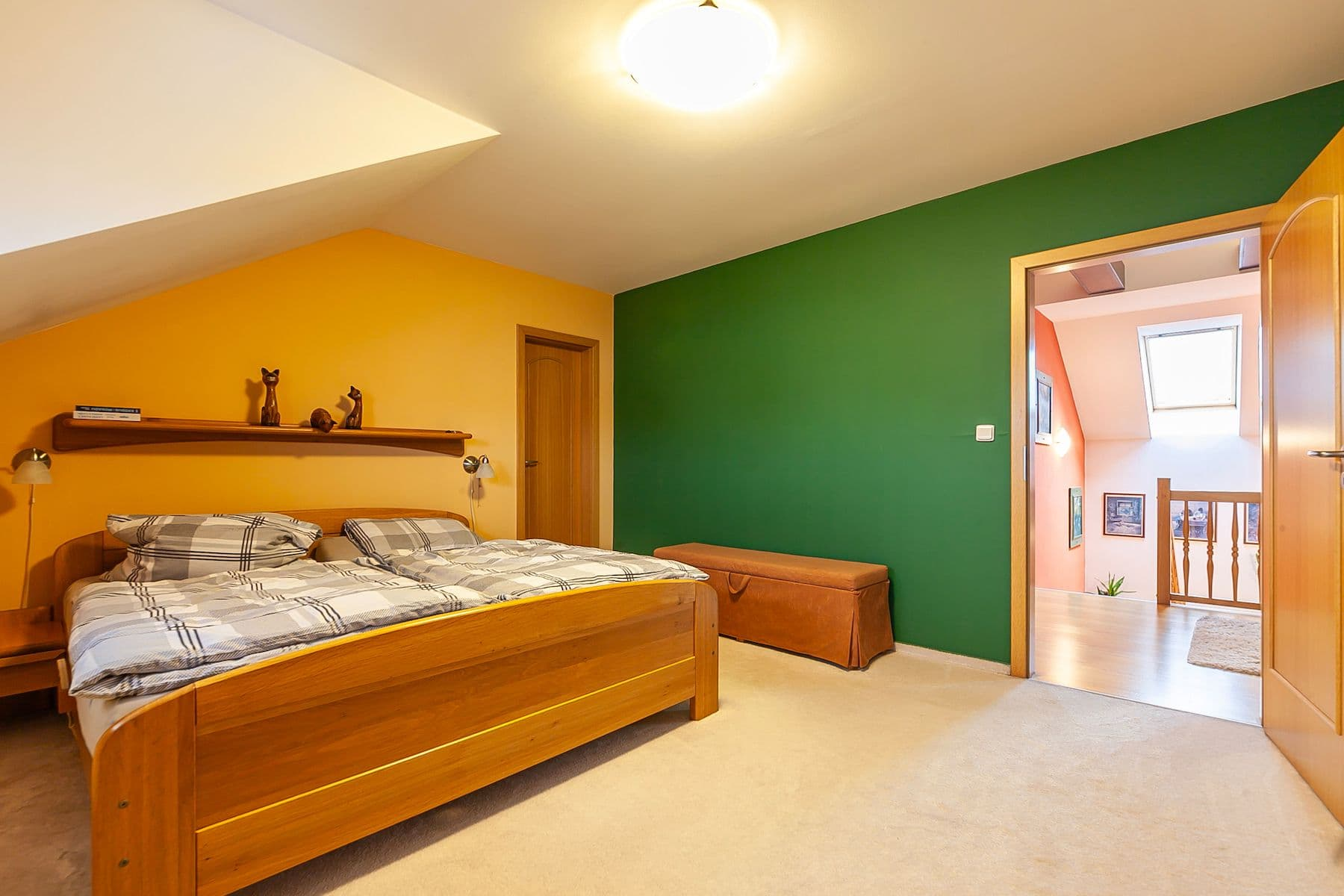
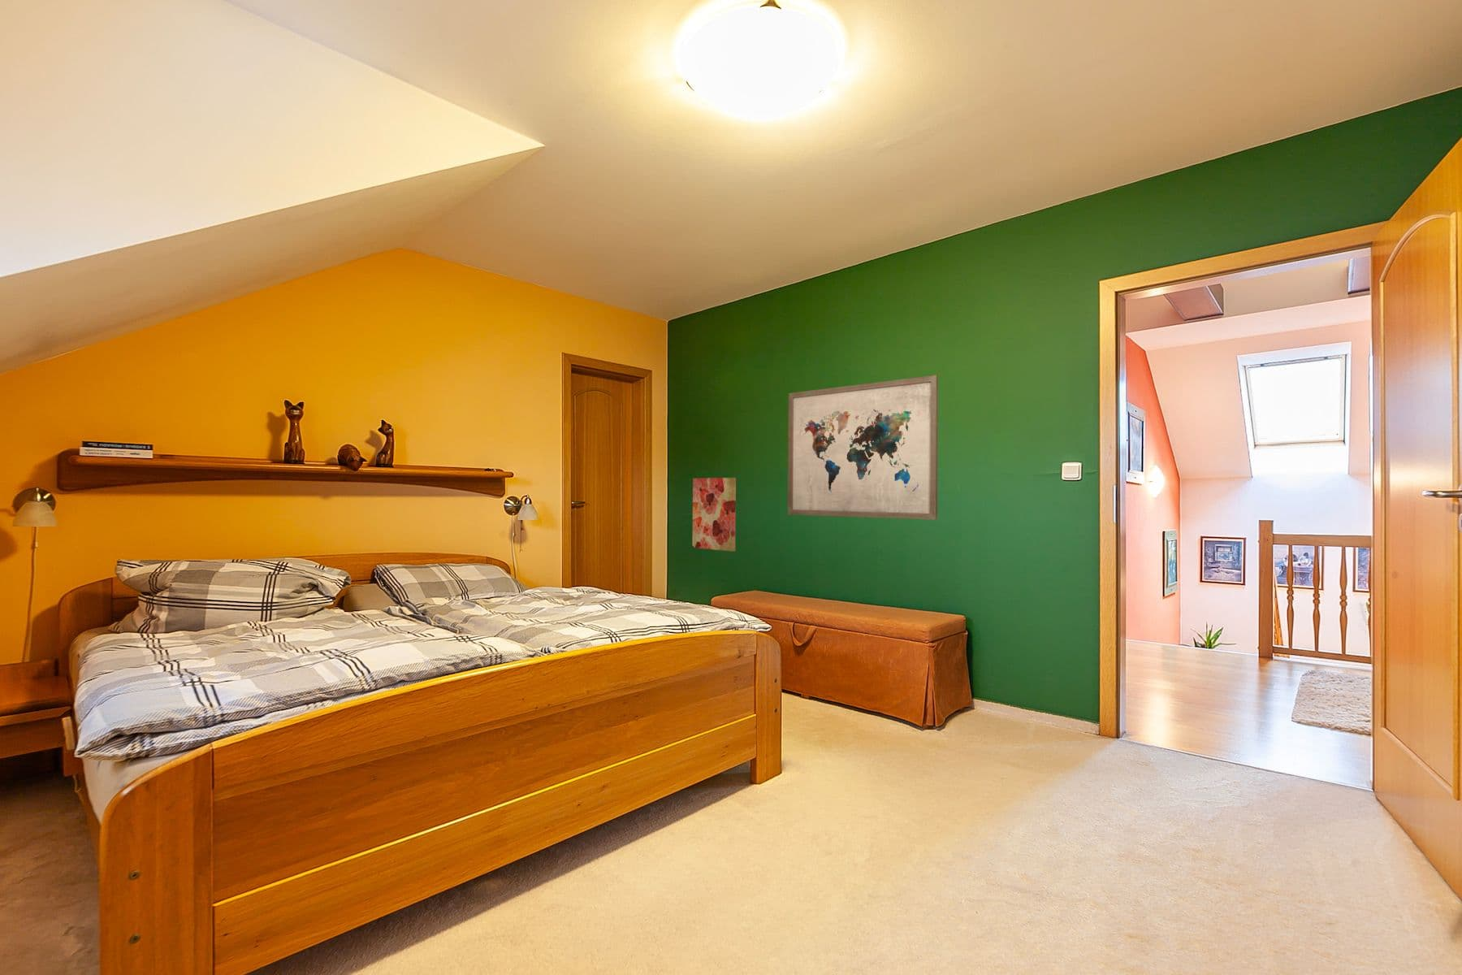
+ wall art (856, 451)
+ wall art (714, 514)
